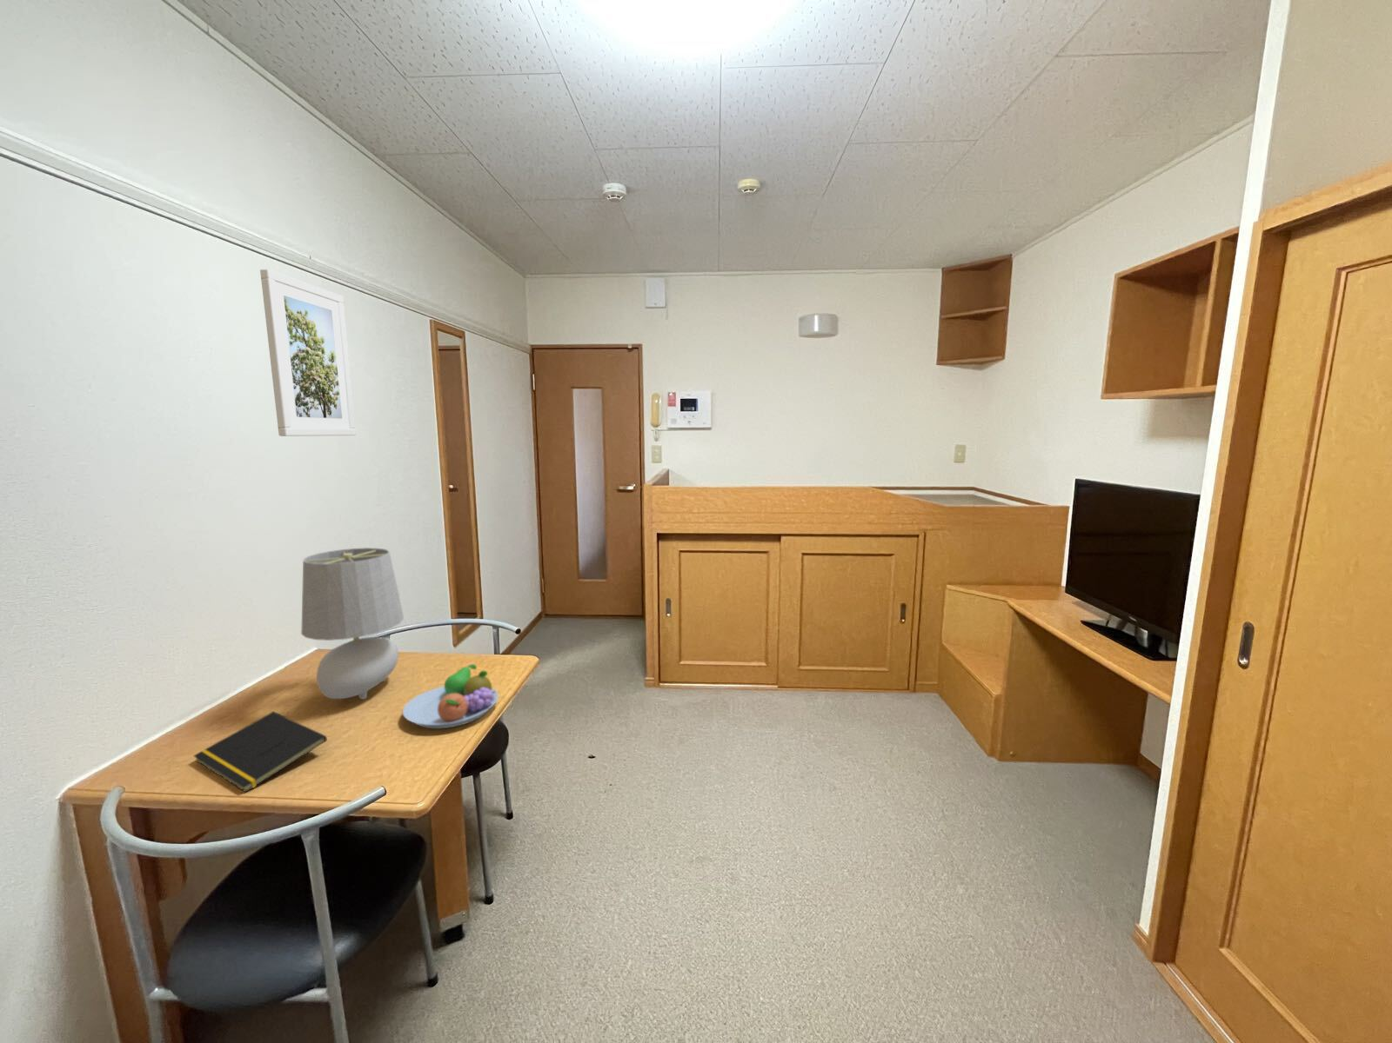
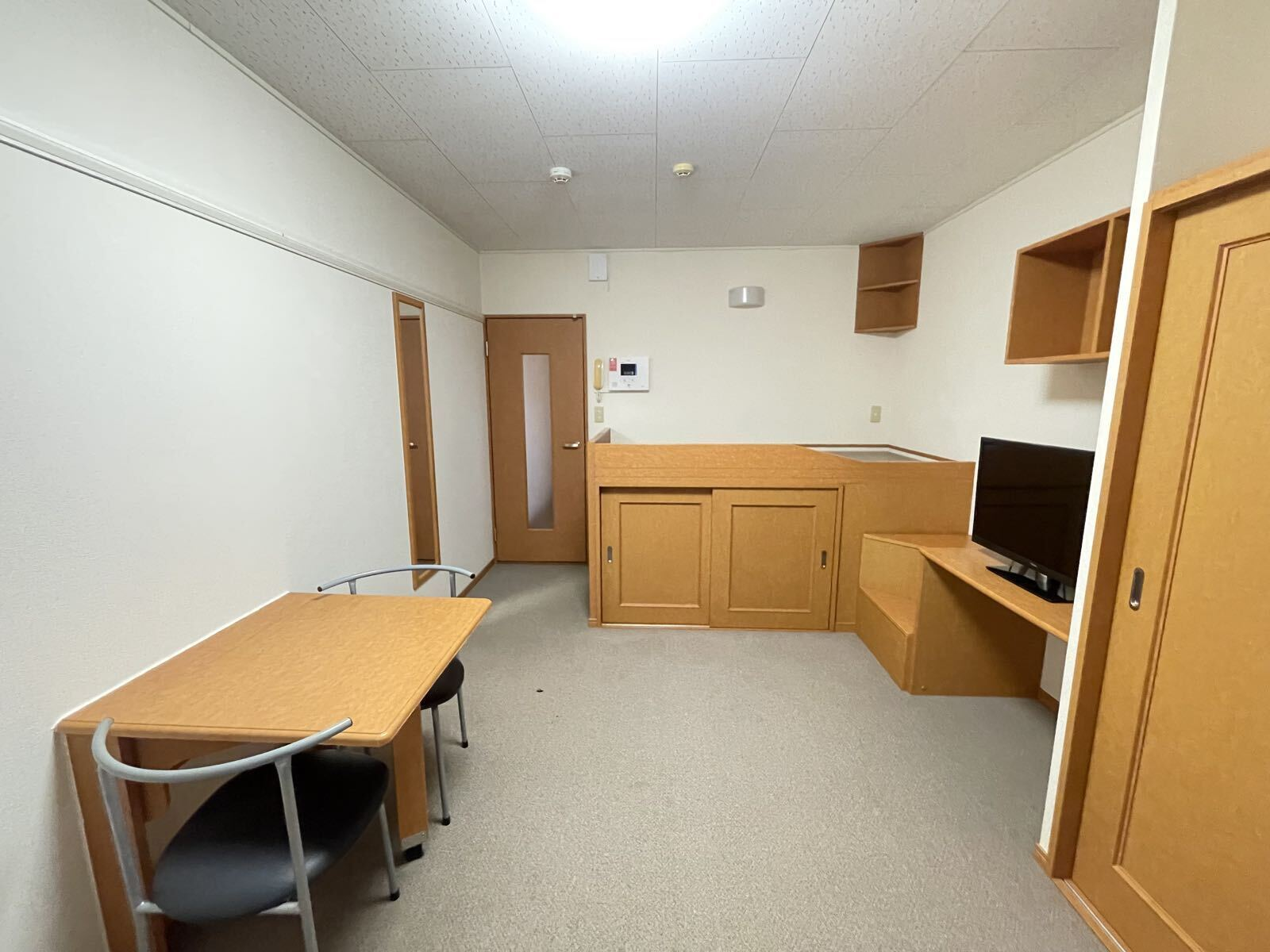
- notepad (260, 747)
- fruit bowl (454, 691)
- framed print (313, 360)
- table lamp (356, 624)
